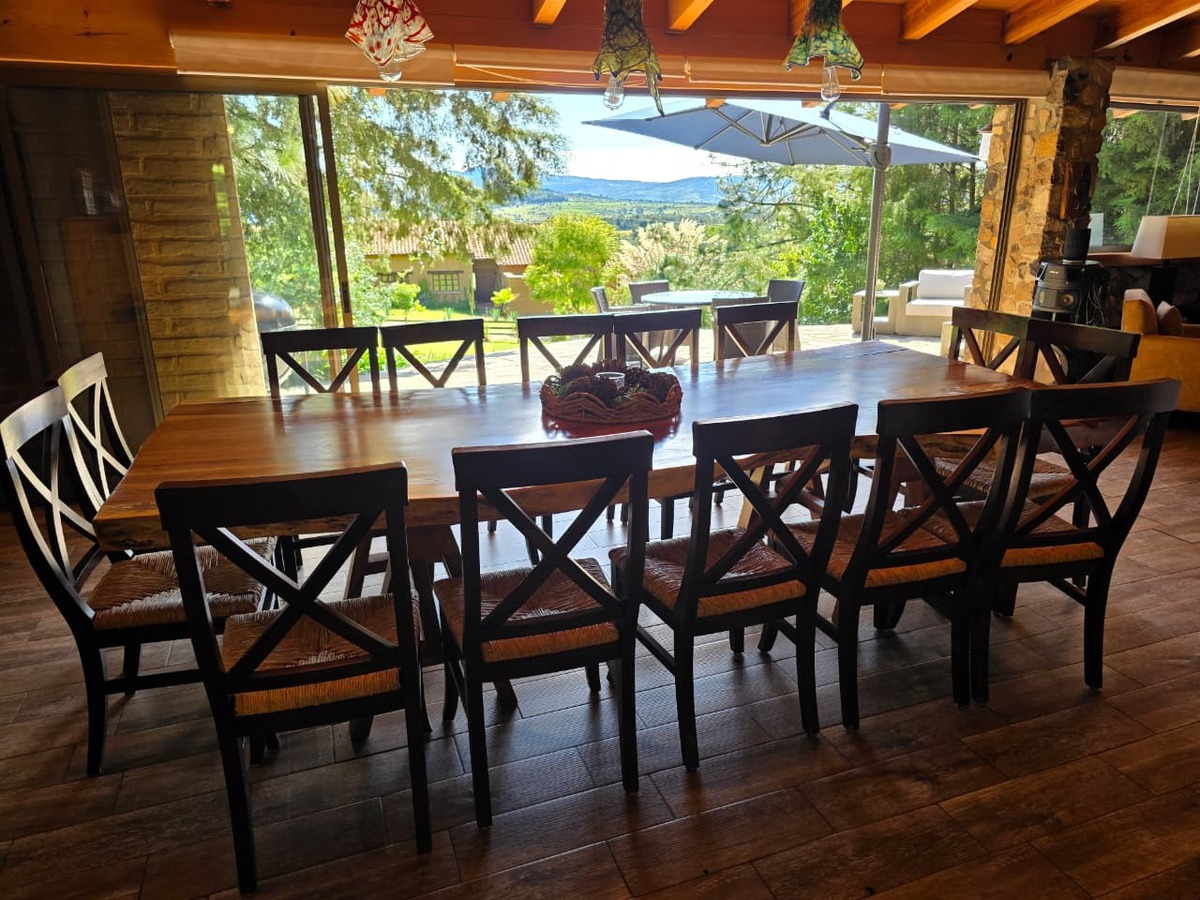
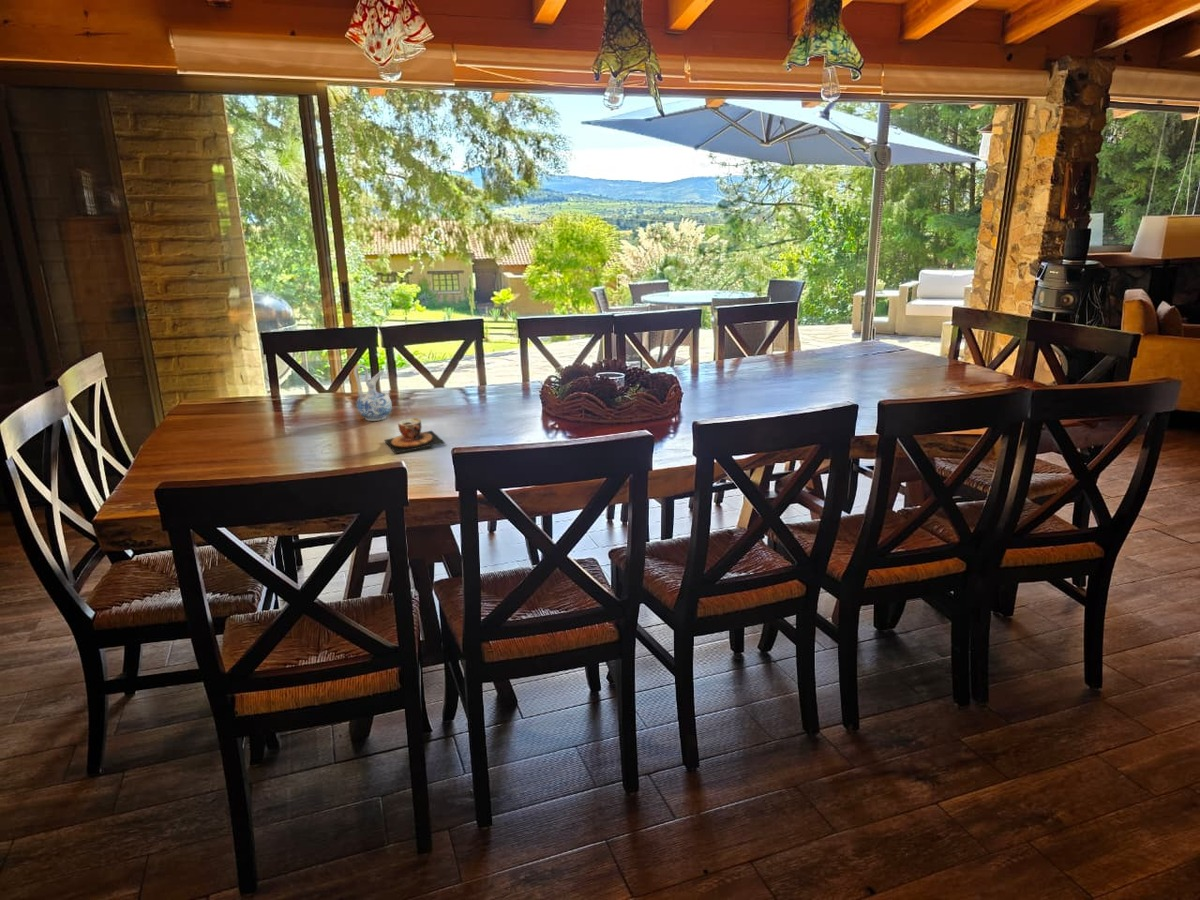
+ teacup (413, 432)
+ ceramic pitcher (372, 391)
